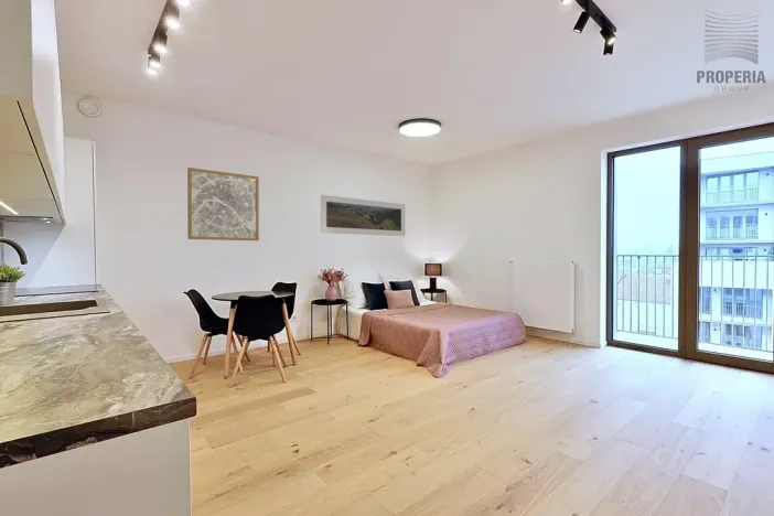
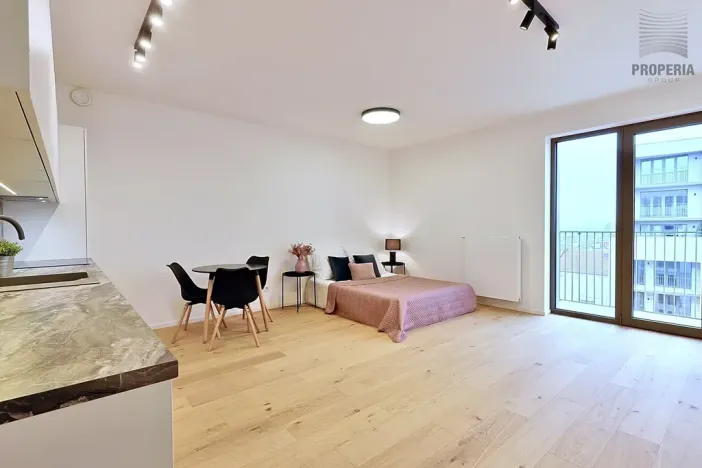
- wall art (225, 206)
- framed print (366, 217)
